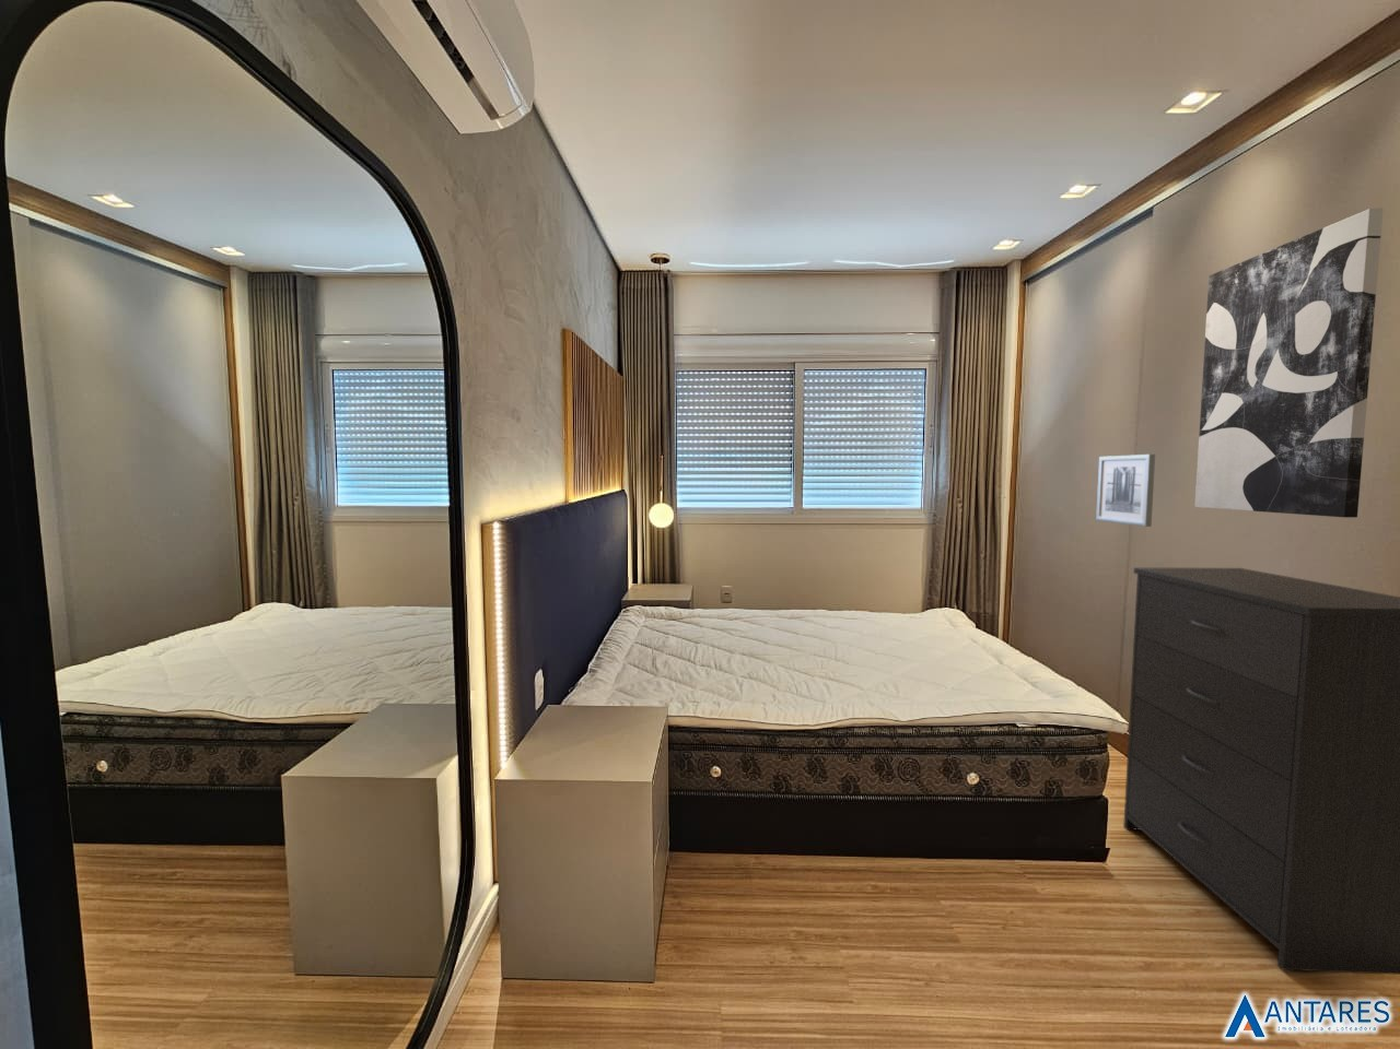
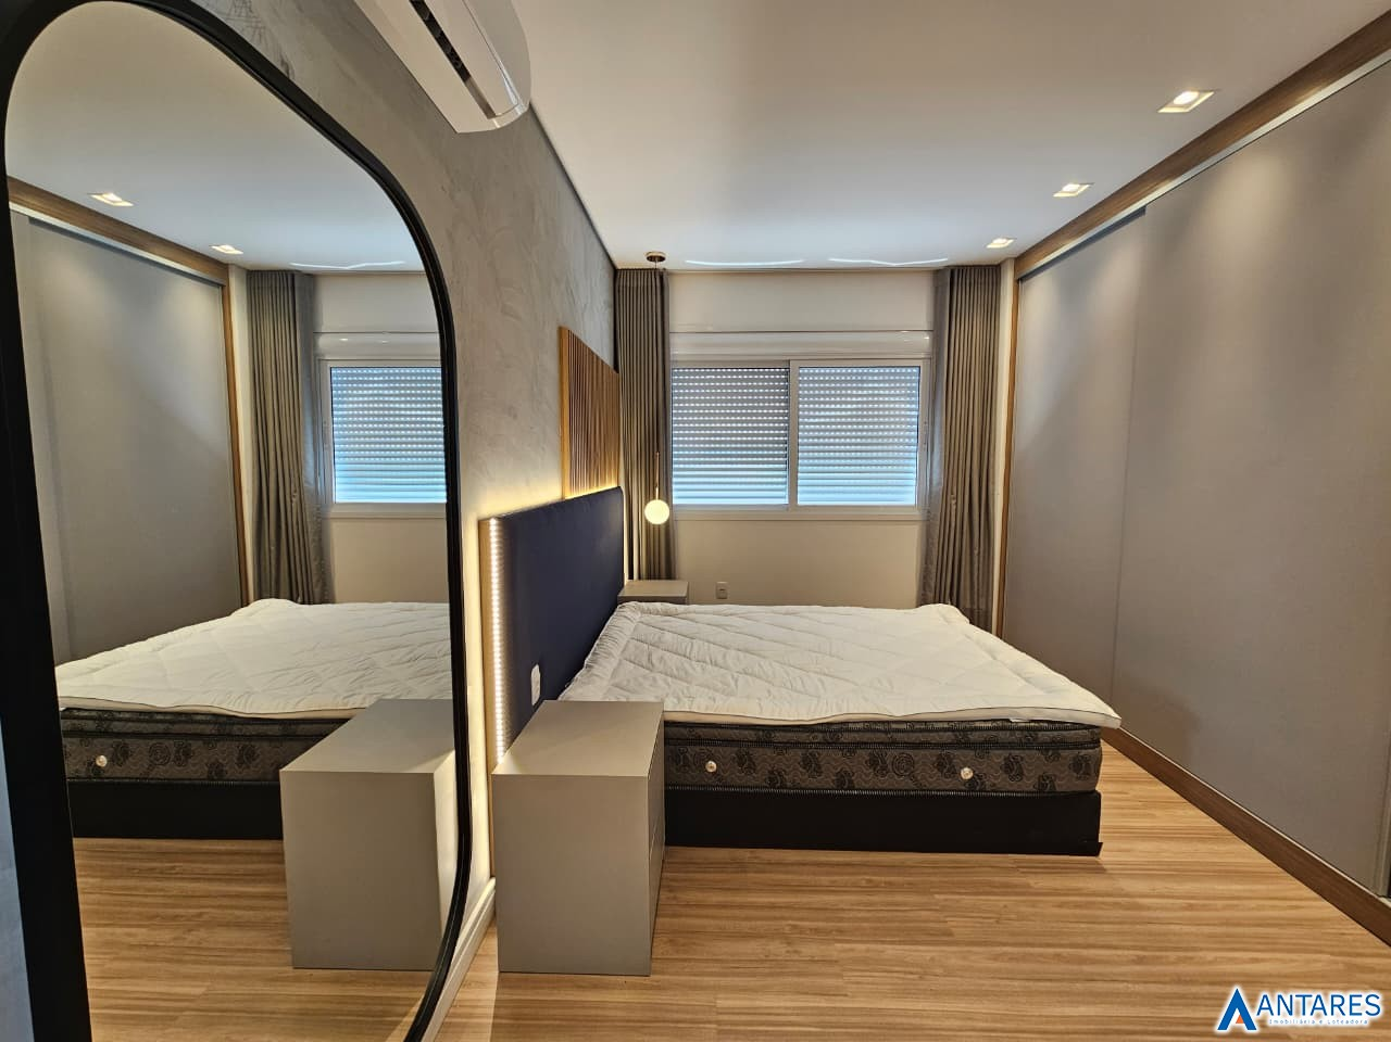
- wall art (1274, 381)
- dresser (1256, 738)
- wall art (1123, 489)
